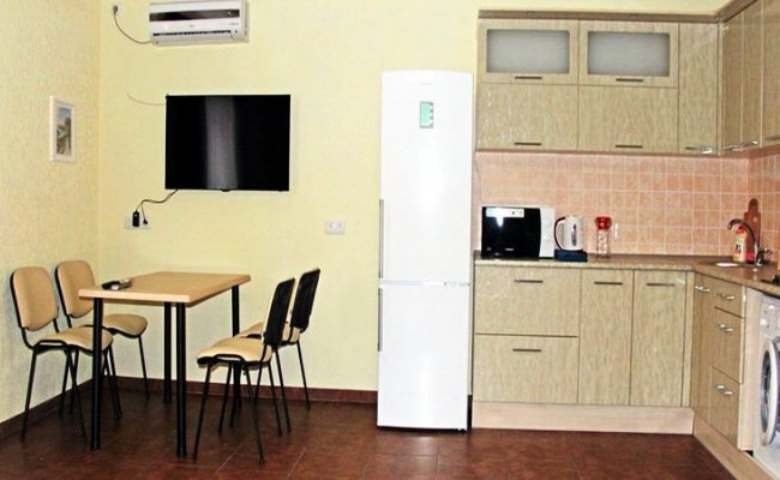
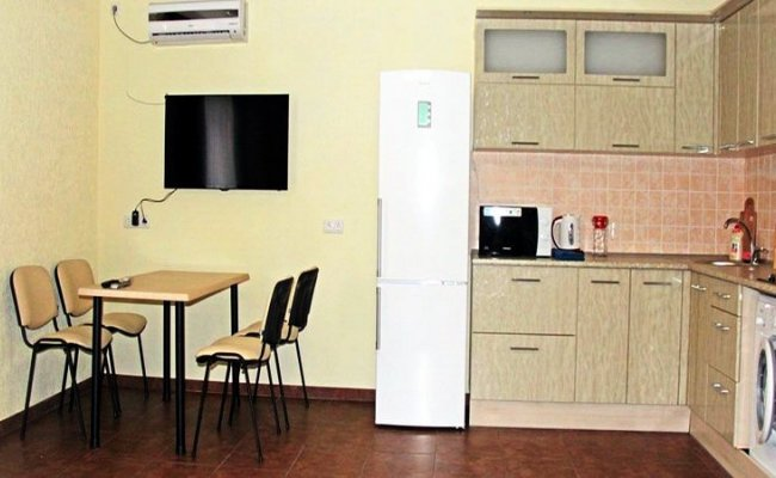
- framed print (62, 131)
